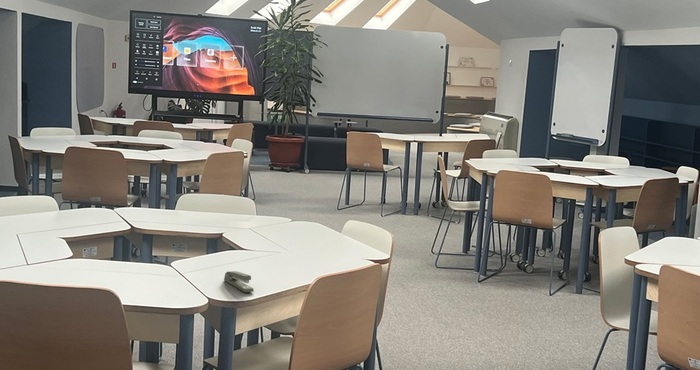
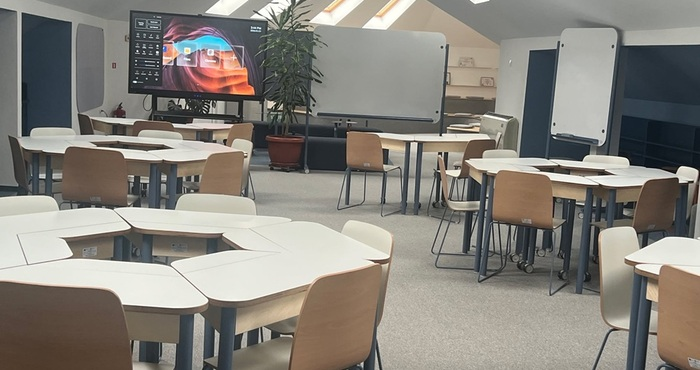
- stapler (238, 278)
